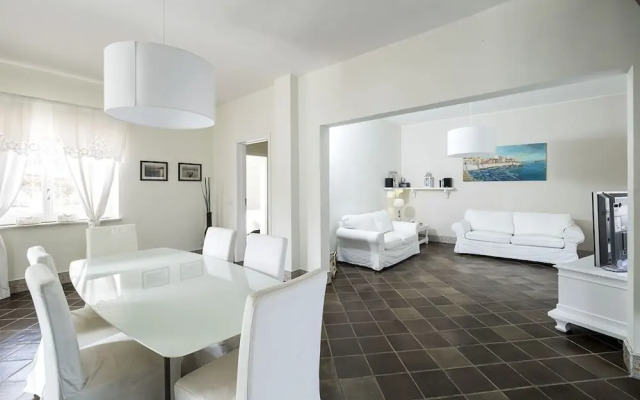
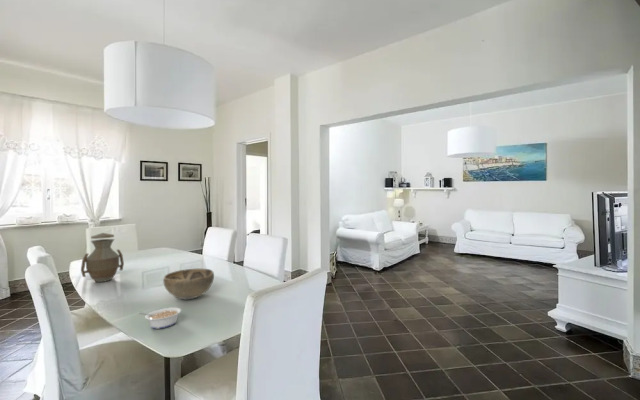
+ vase (103, 256)
+ decorative bowl (189, 285)
+ legume (162, 317)
